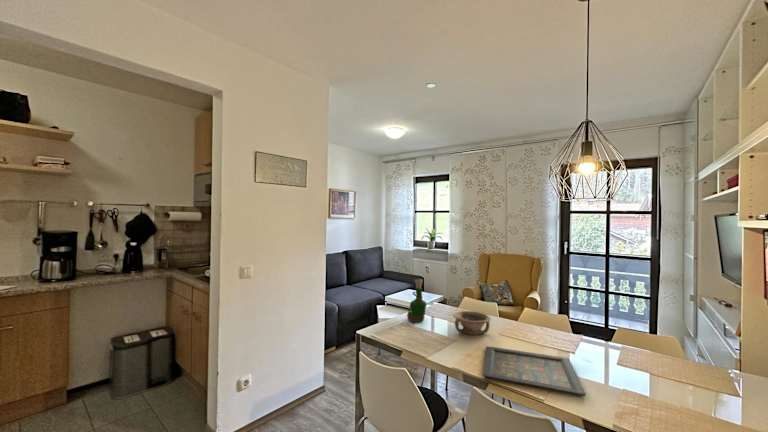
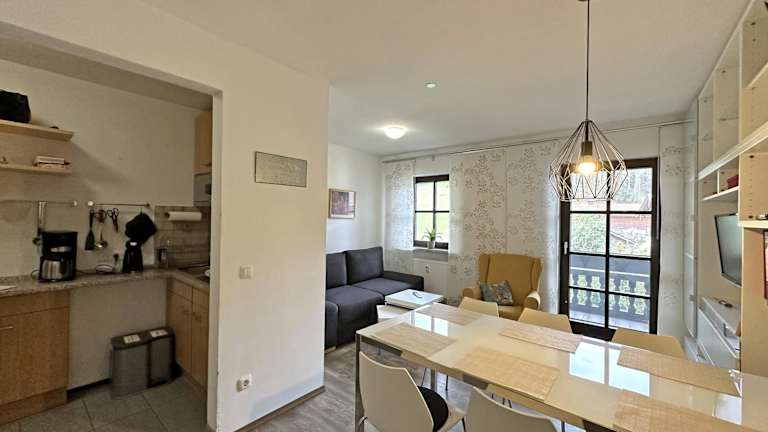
- bowl (471, 323)
- icon panel (528, 367)
- grog bottle (416, 299)
